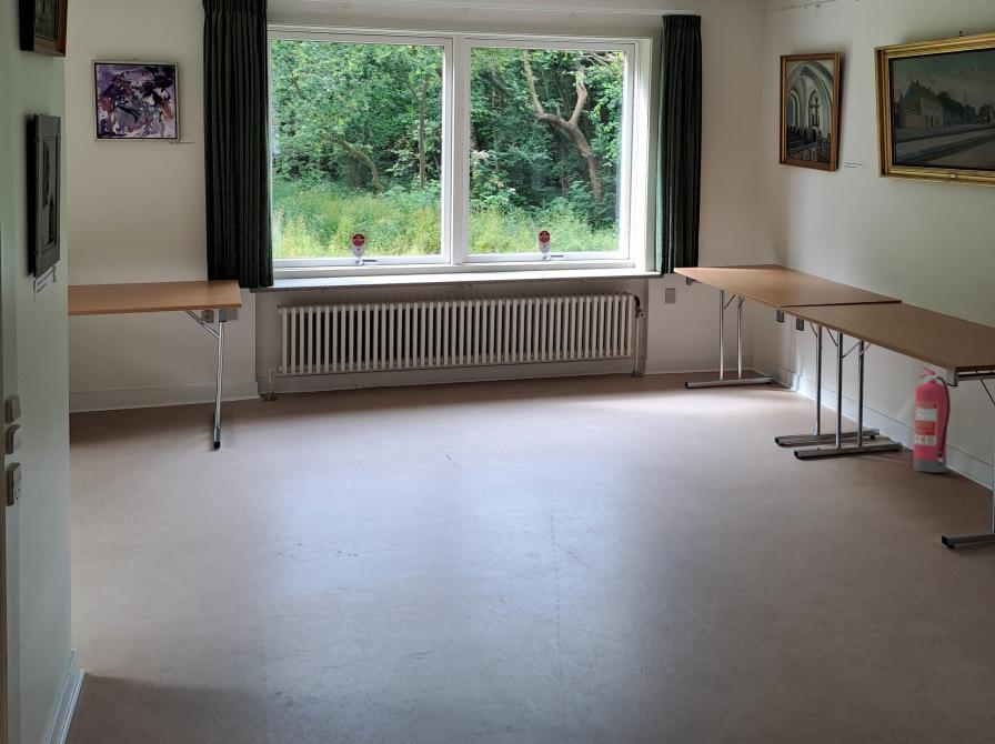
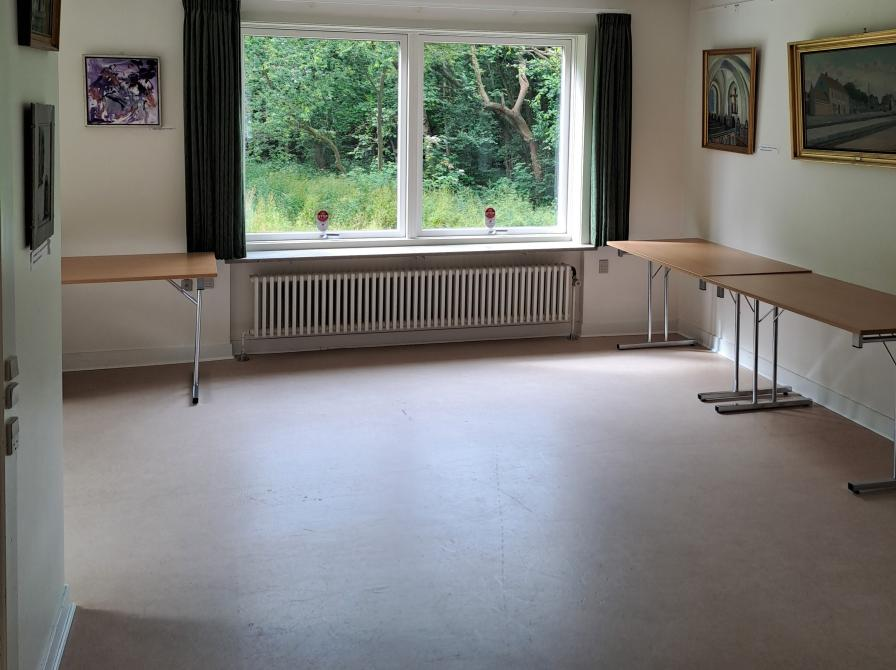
- fire extinguisher (933, 419)
